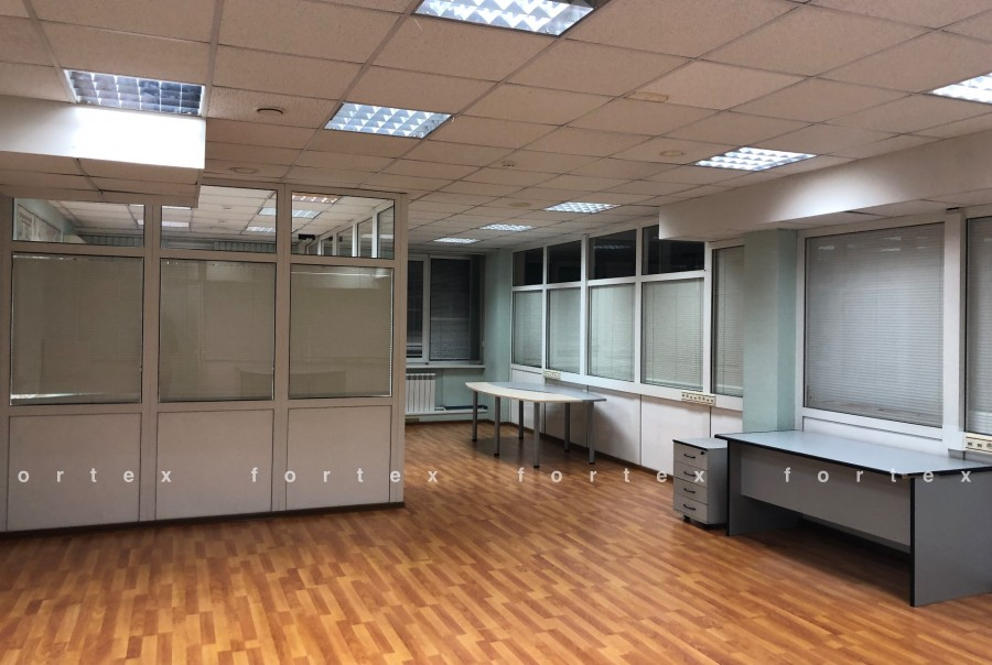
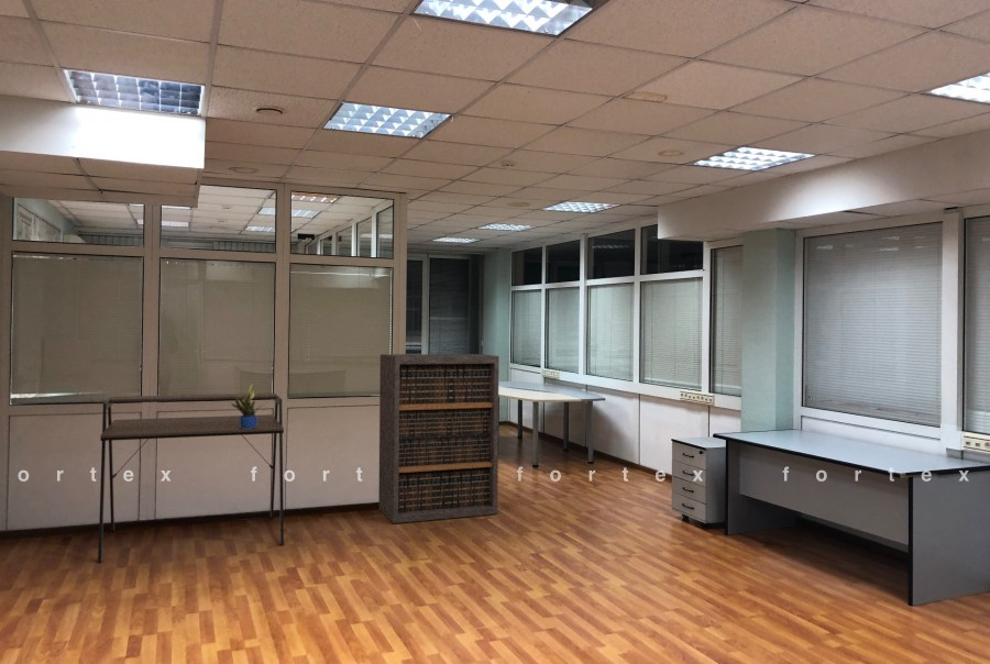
+ bookshelf (438, 433)
+ desk (193, 436)
+ potted plant (246, 405)
